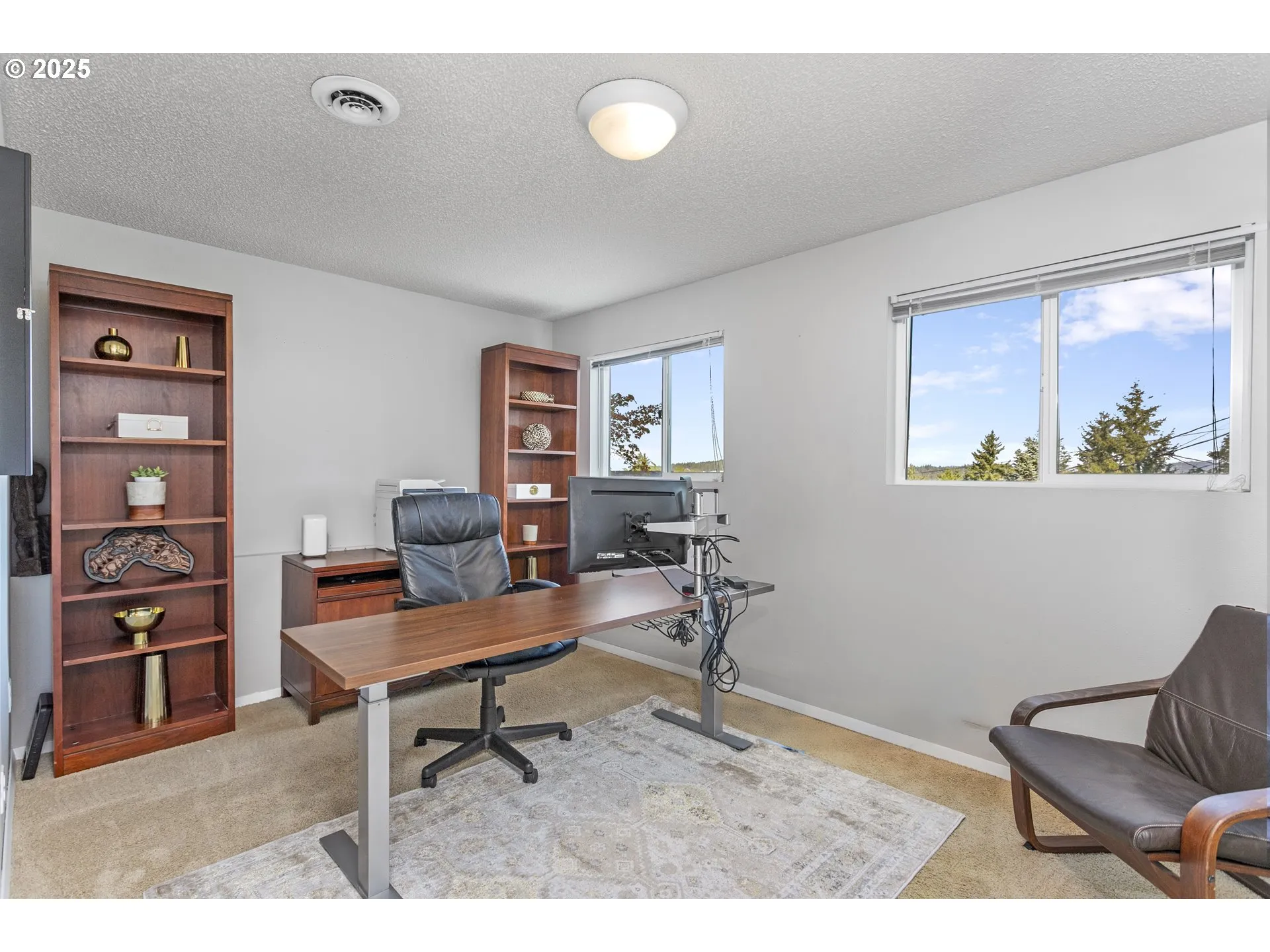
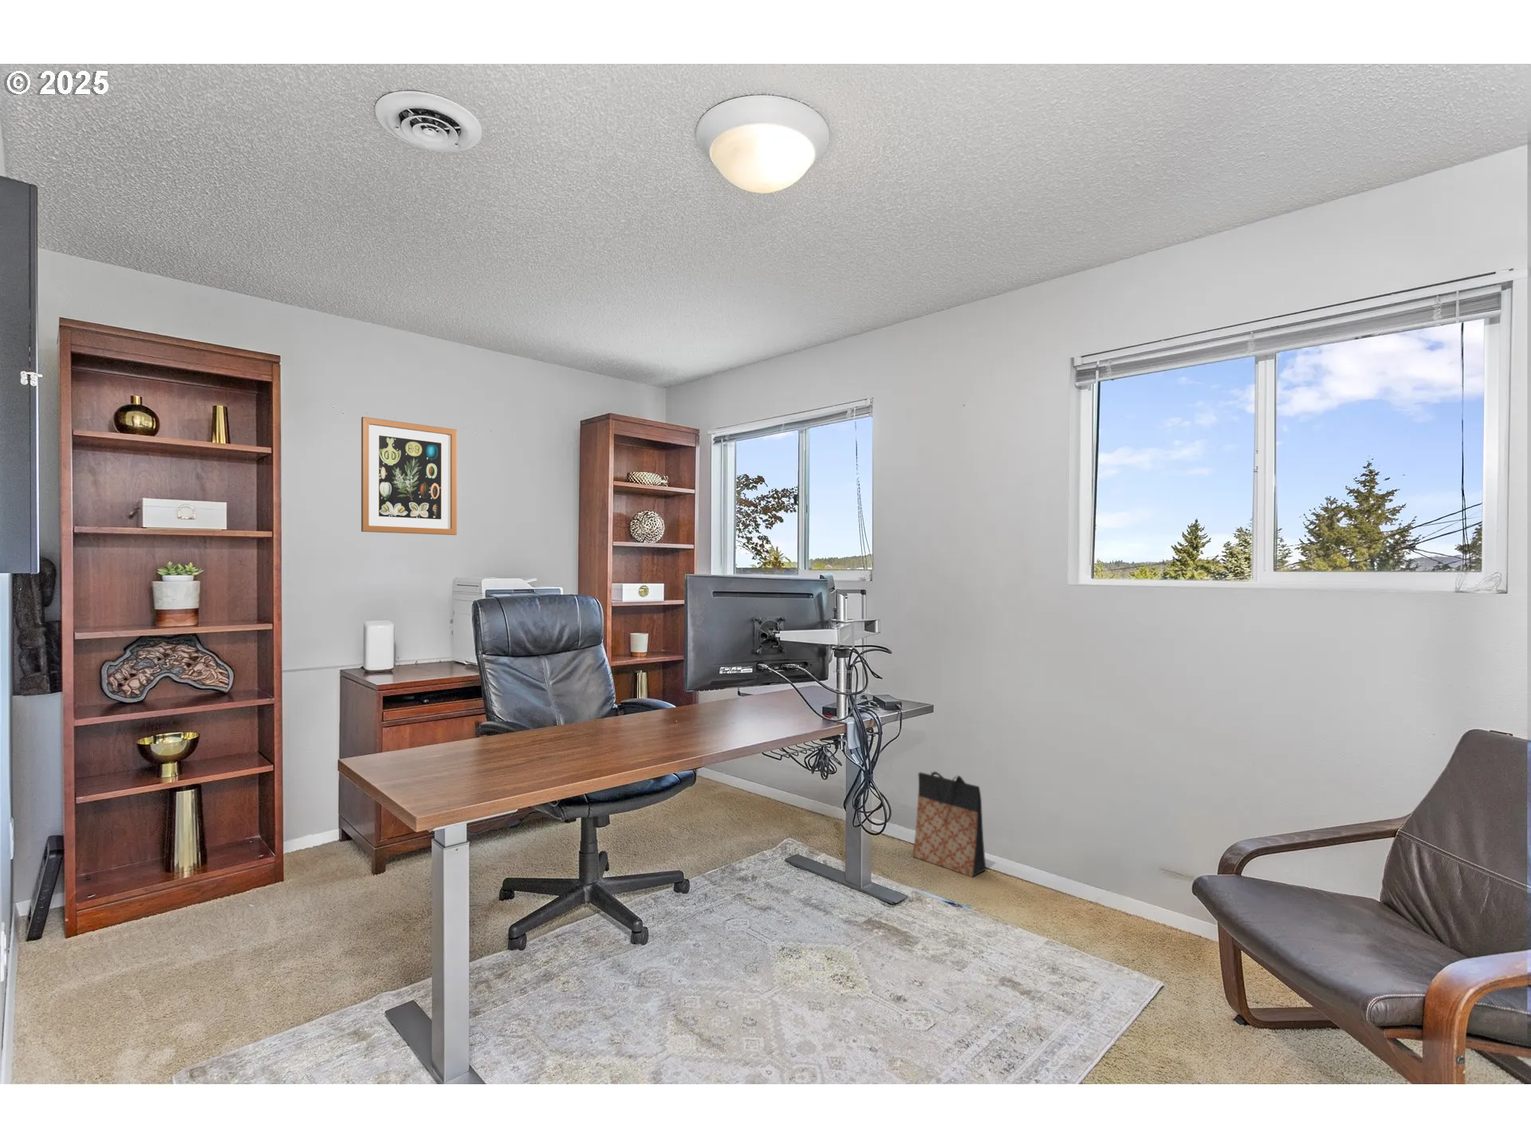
+ bag (948, 818)
+ wall art (411, 479)
